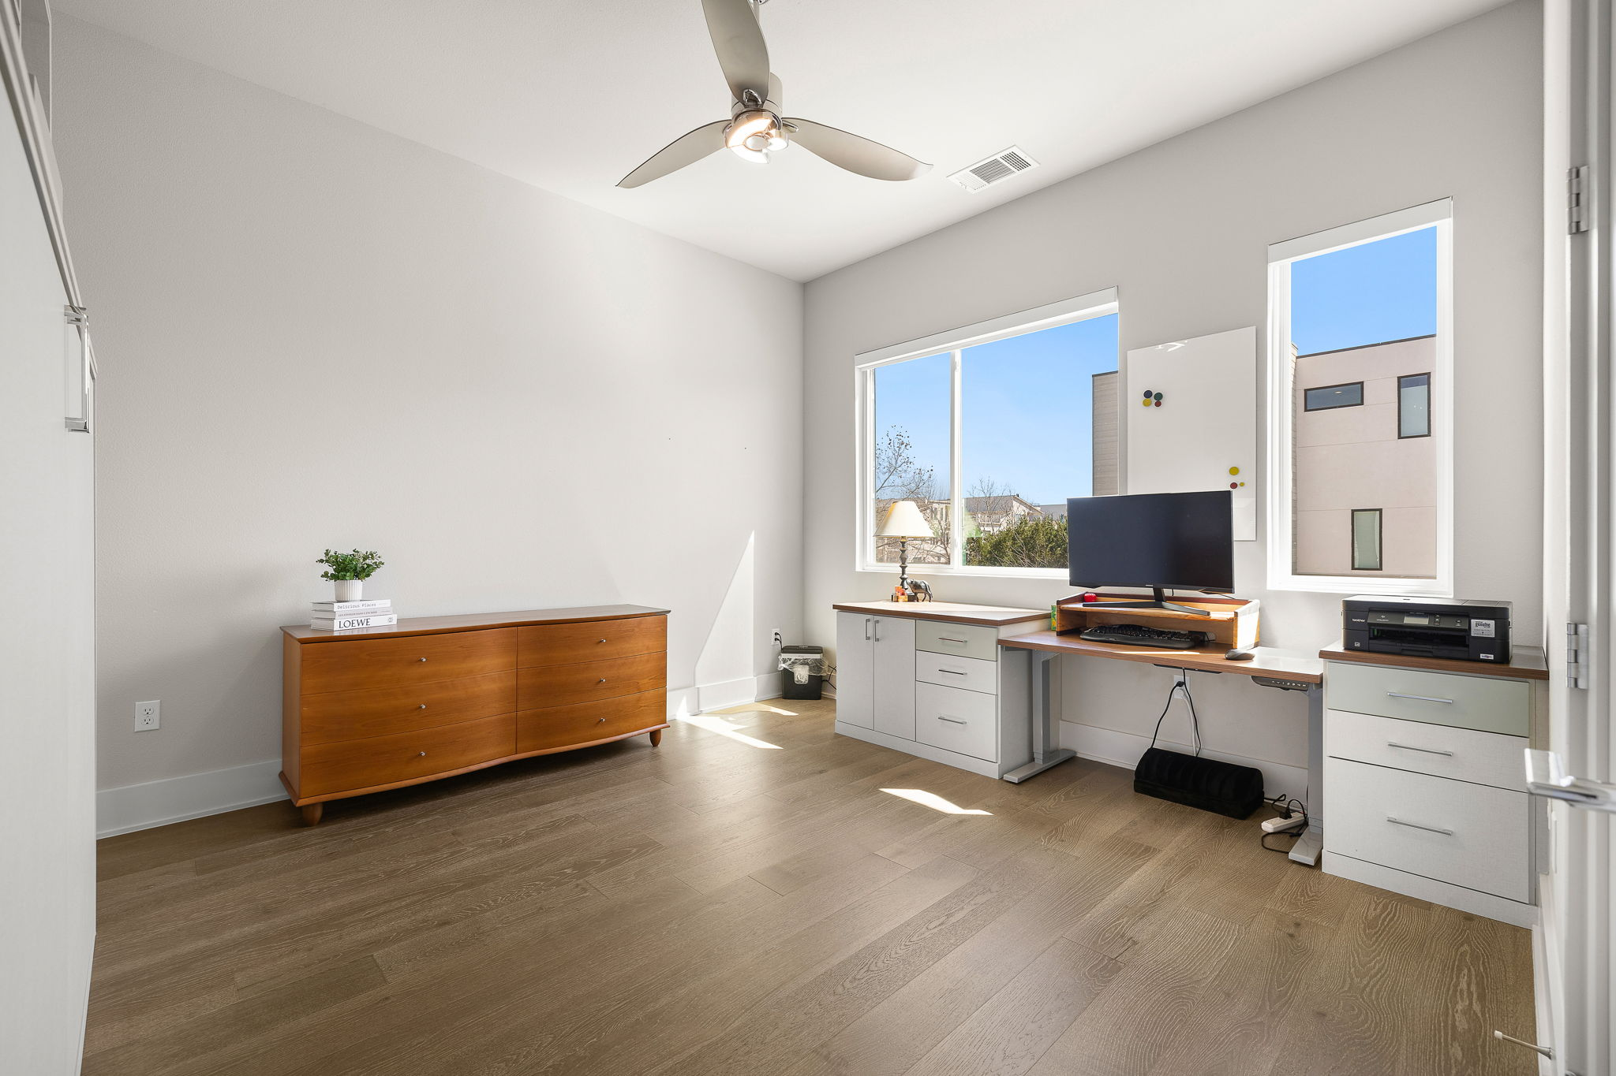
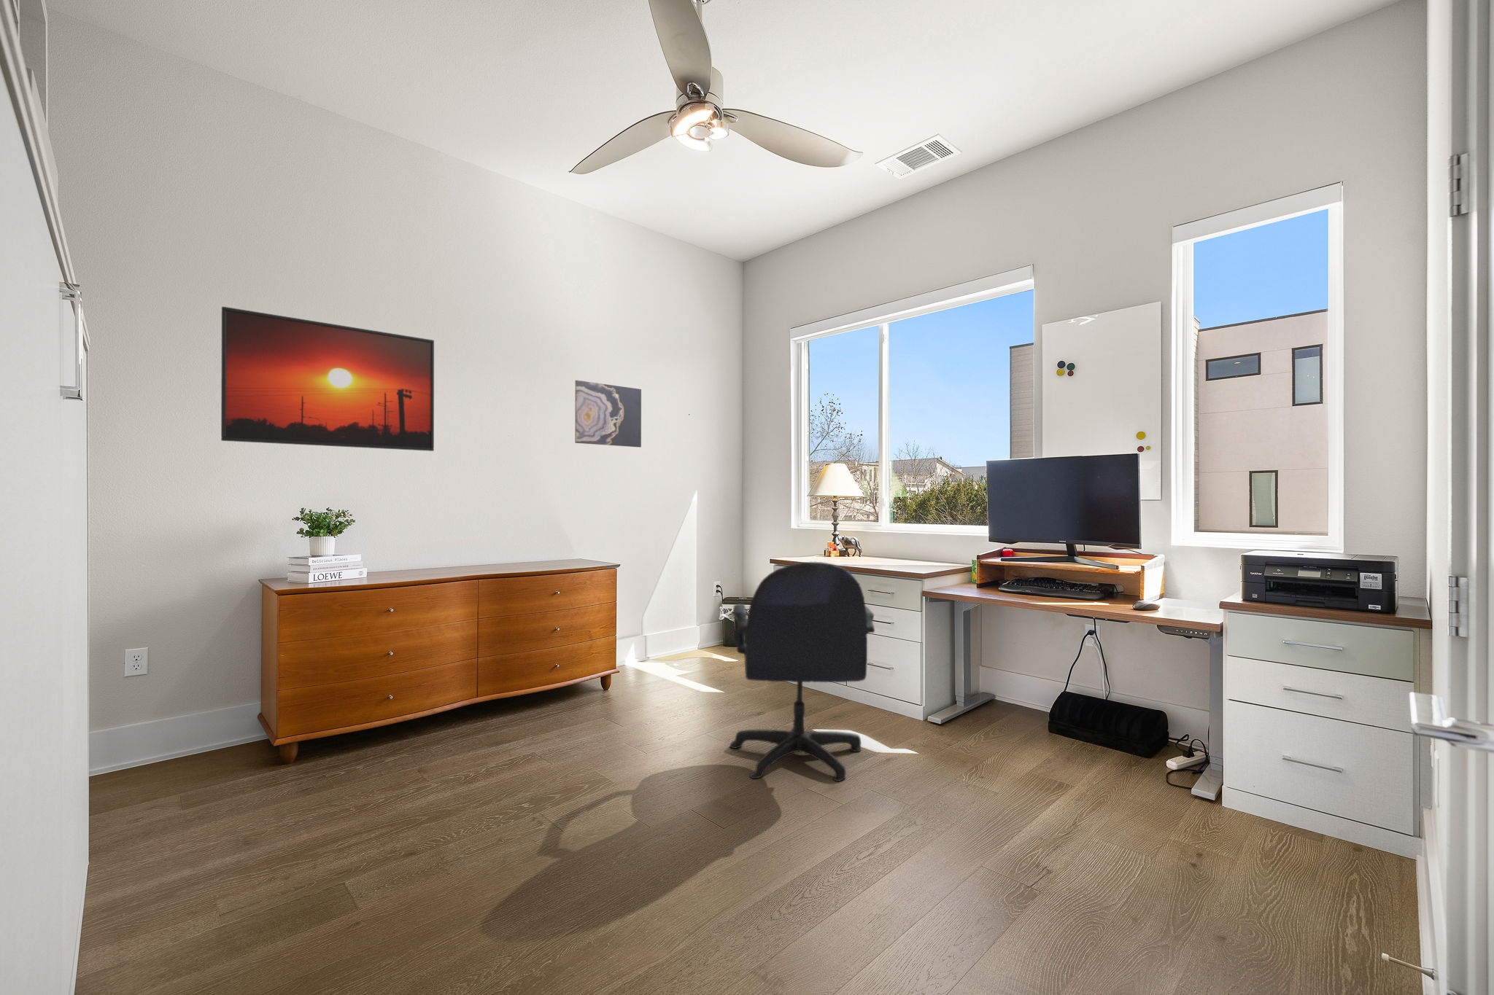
+ office chair (798, 656)
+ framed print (337, 385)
+ wall art (609, 414)
